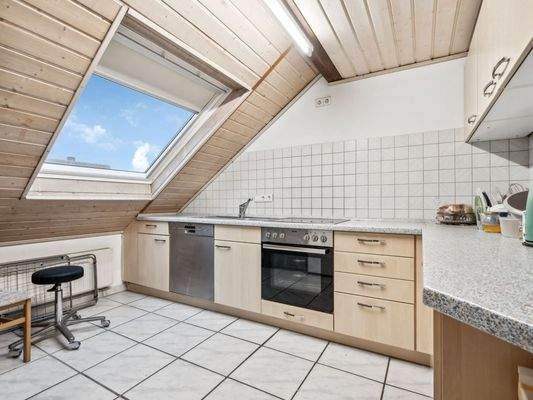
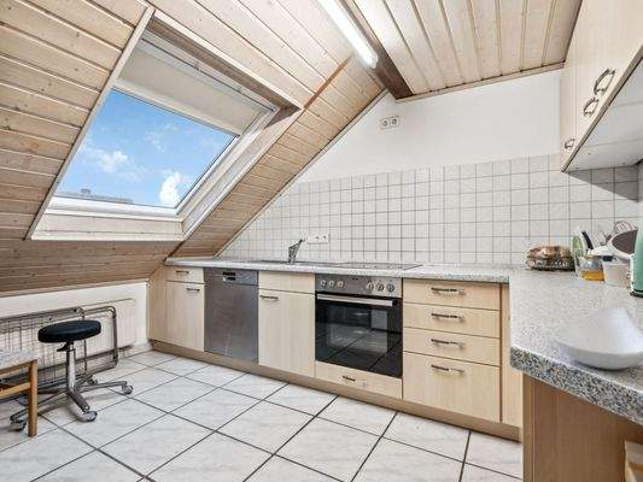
+ spoon rest (606, 333)
